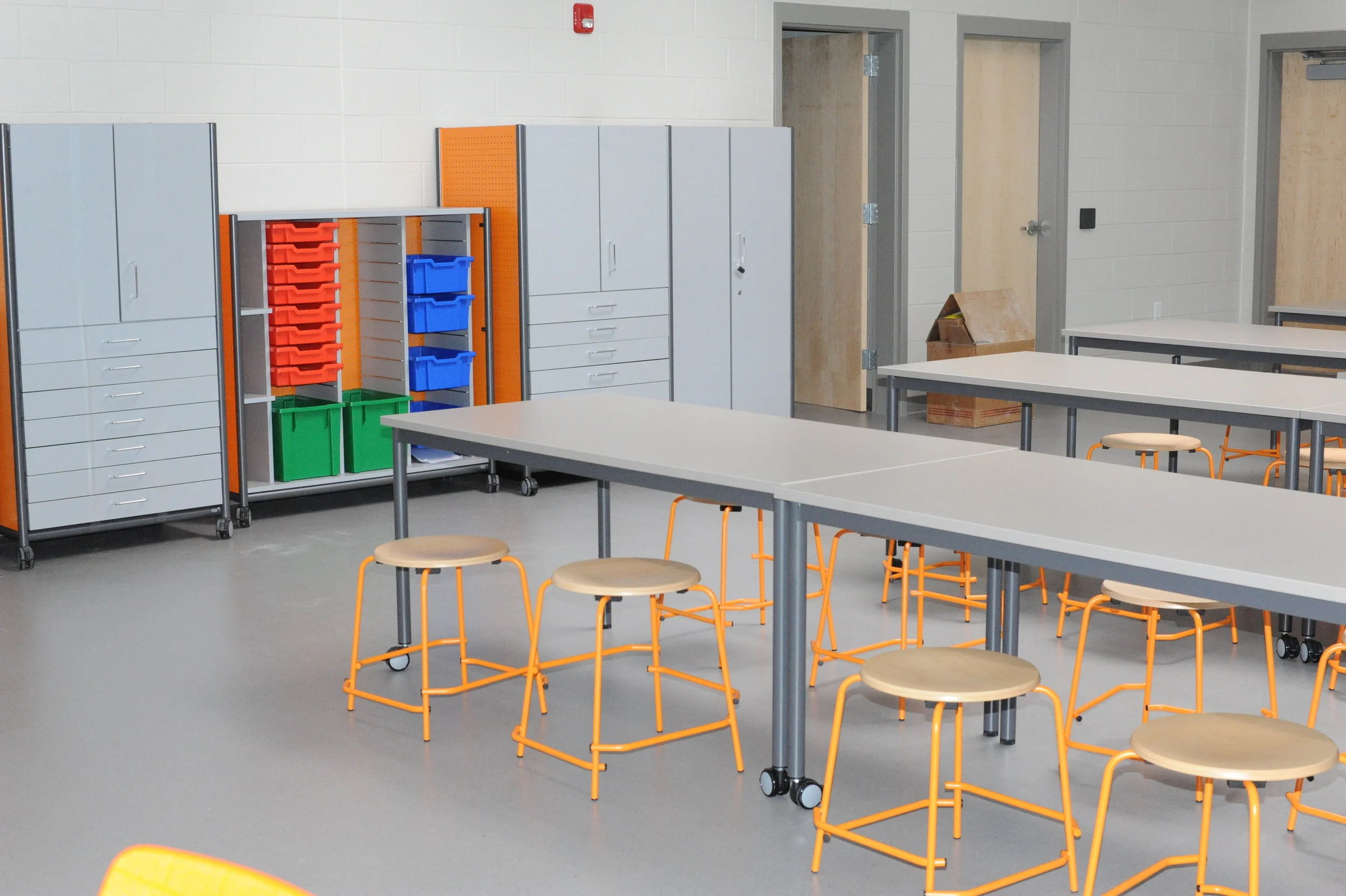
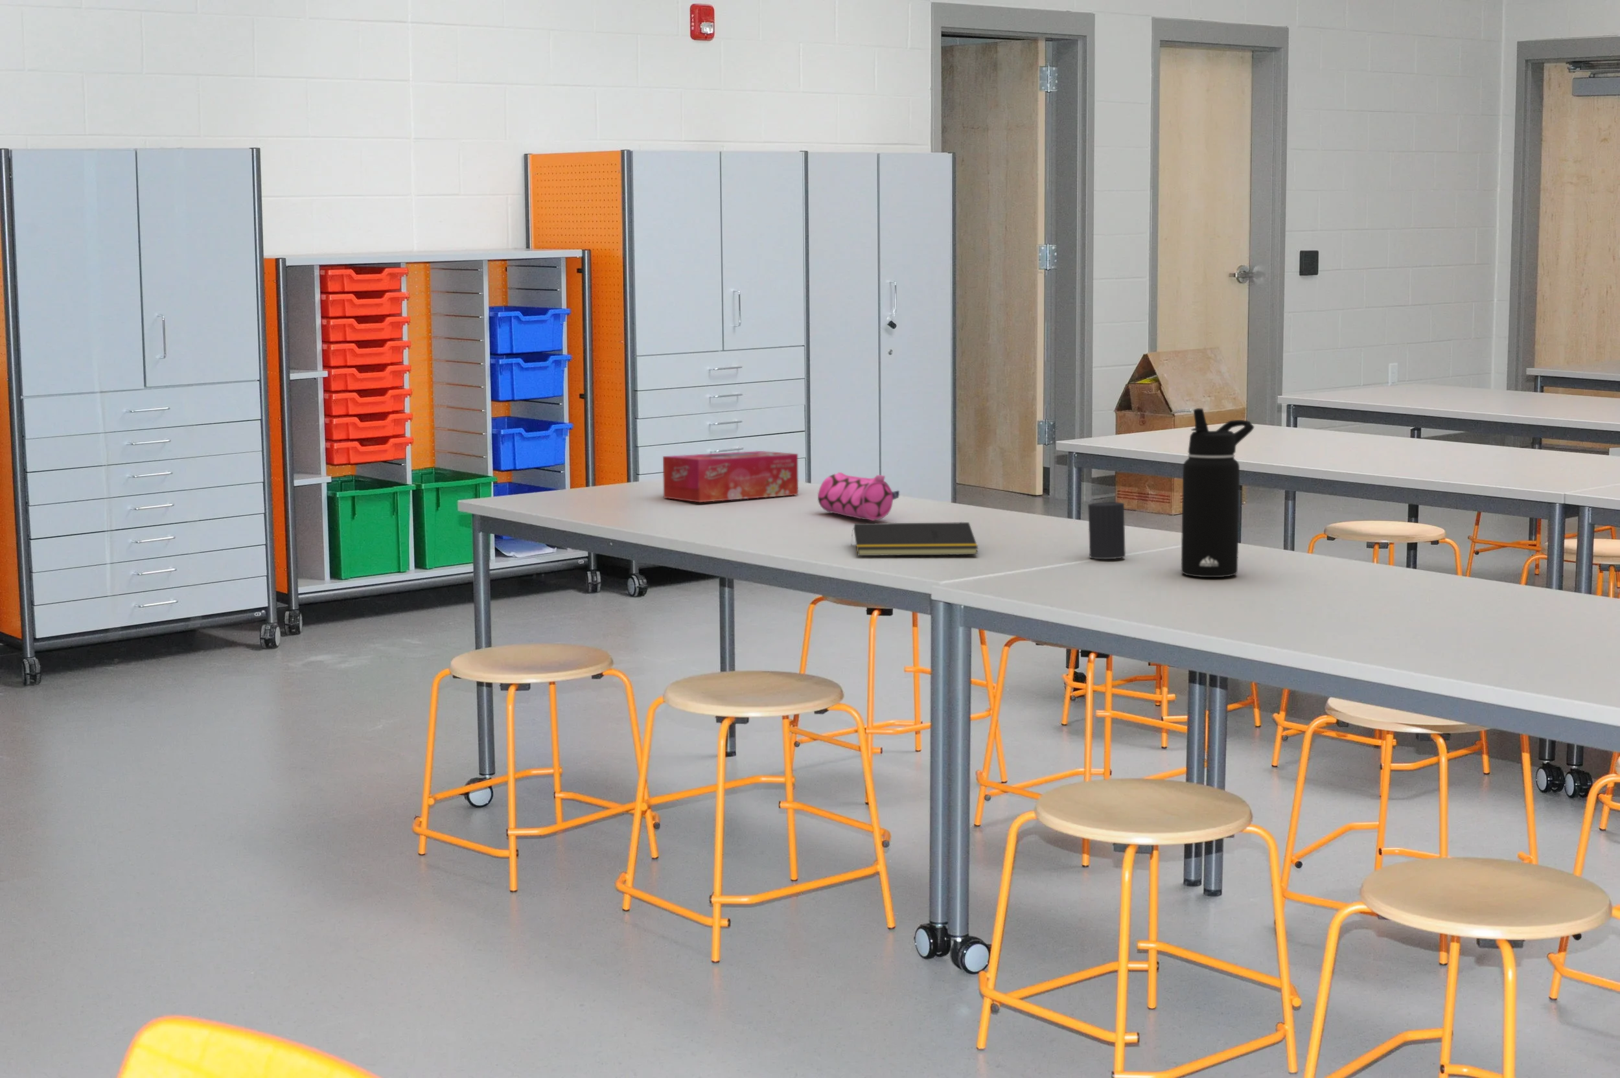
+ tissue box (731, 475)
+ water bottle (1217, 491)
+ pencil case (856, 494)
+ notepad (915, 538)
+ cup (1106, 529)
